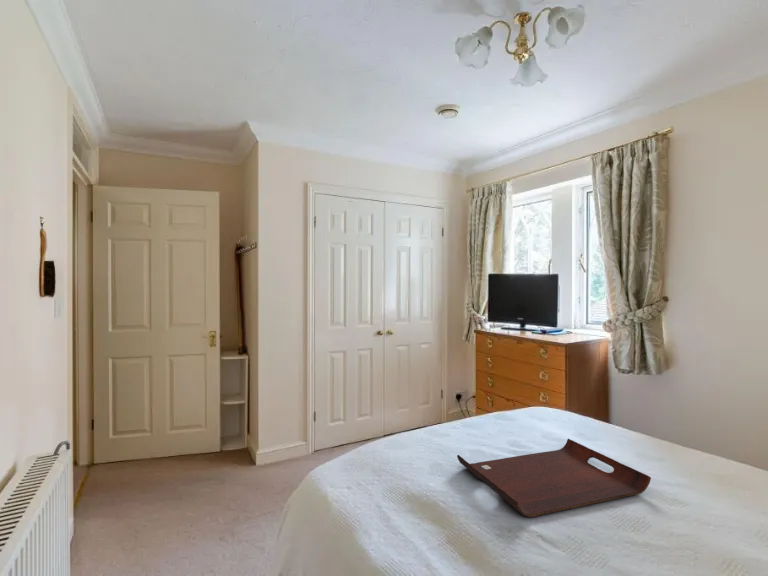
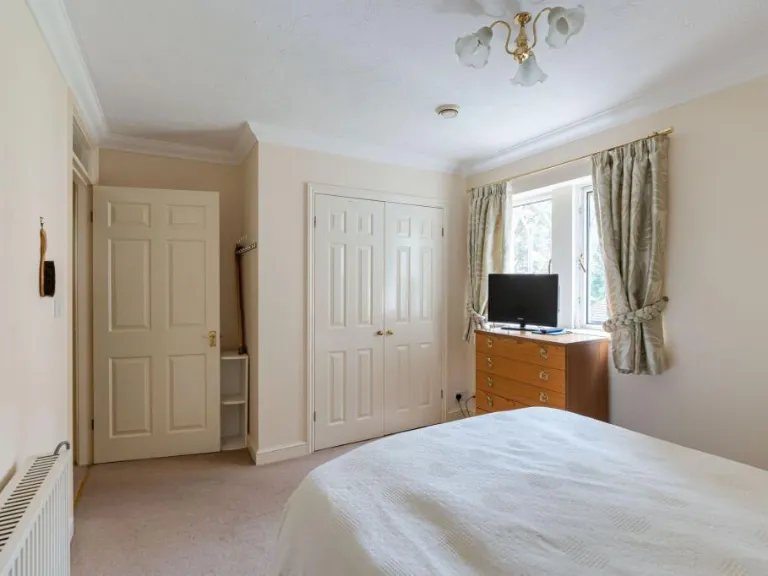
- serving tray (547, 472)
